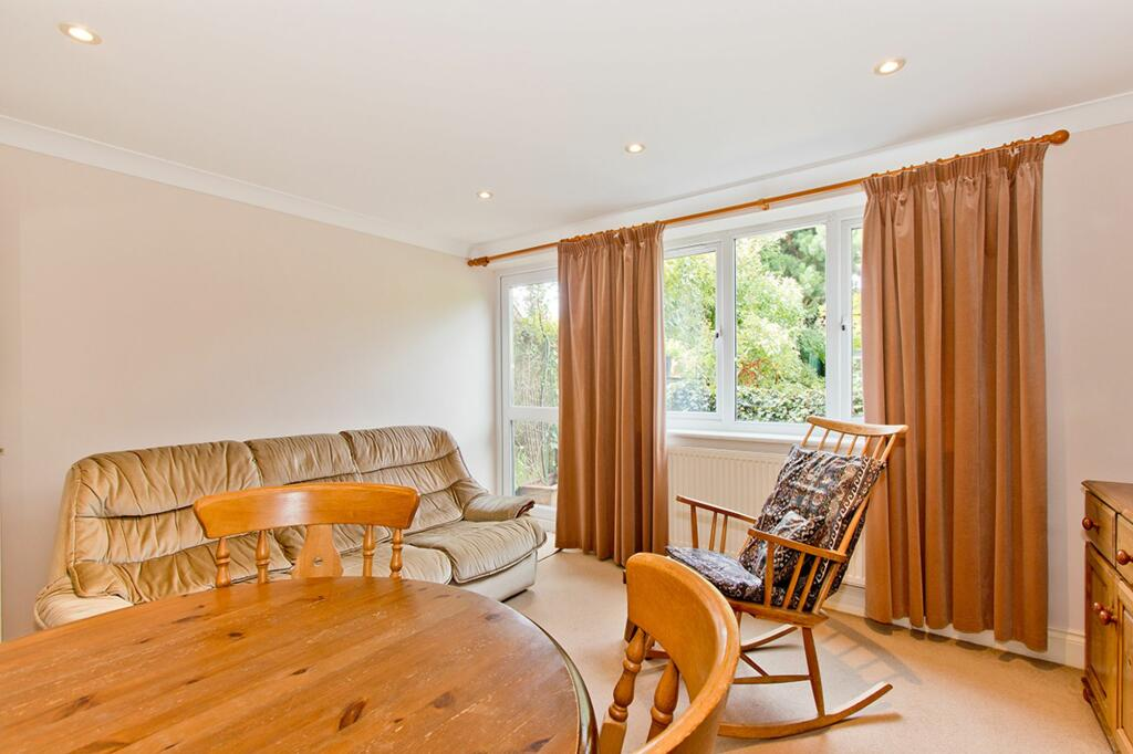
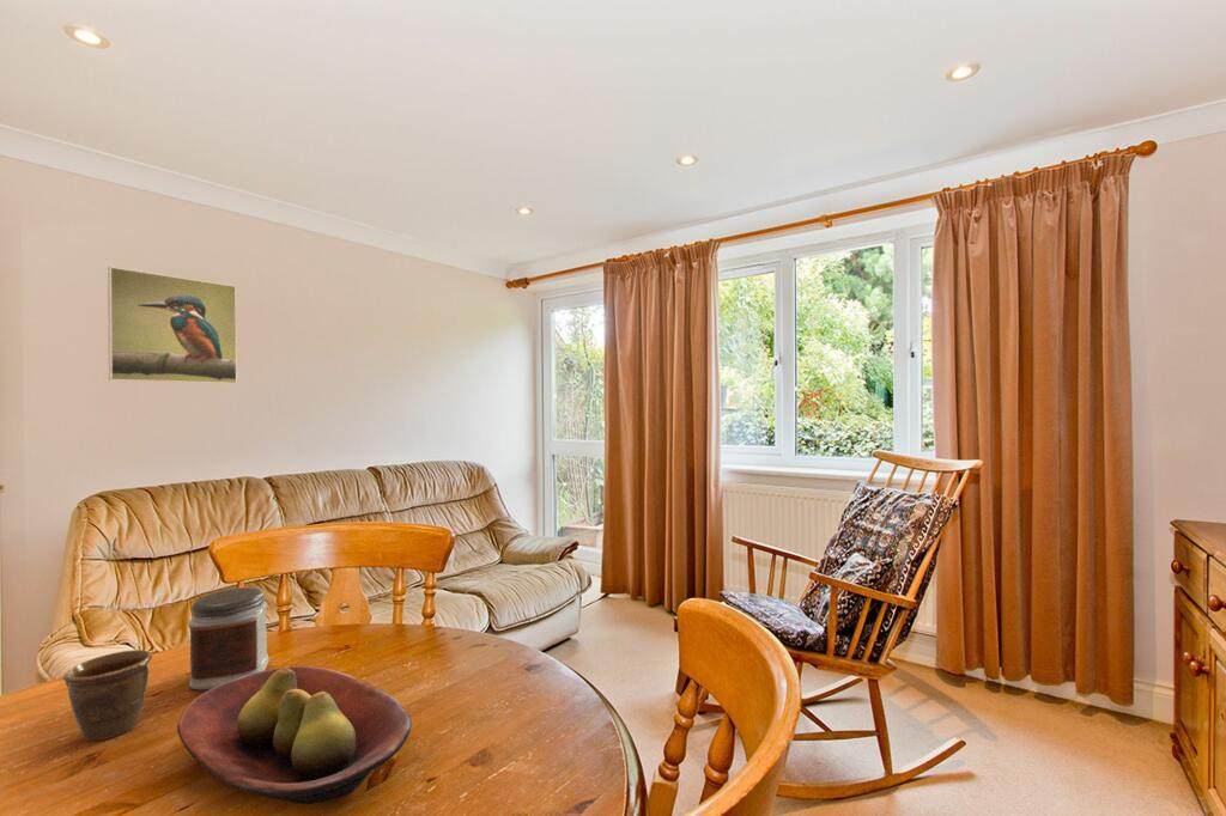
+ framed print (176, 329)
+ jar (230, 634)
+ mug (105, 695)
+ fruit bowl (295, 720)
